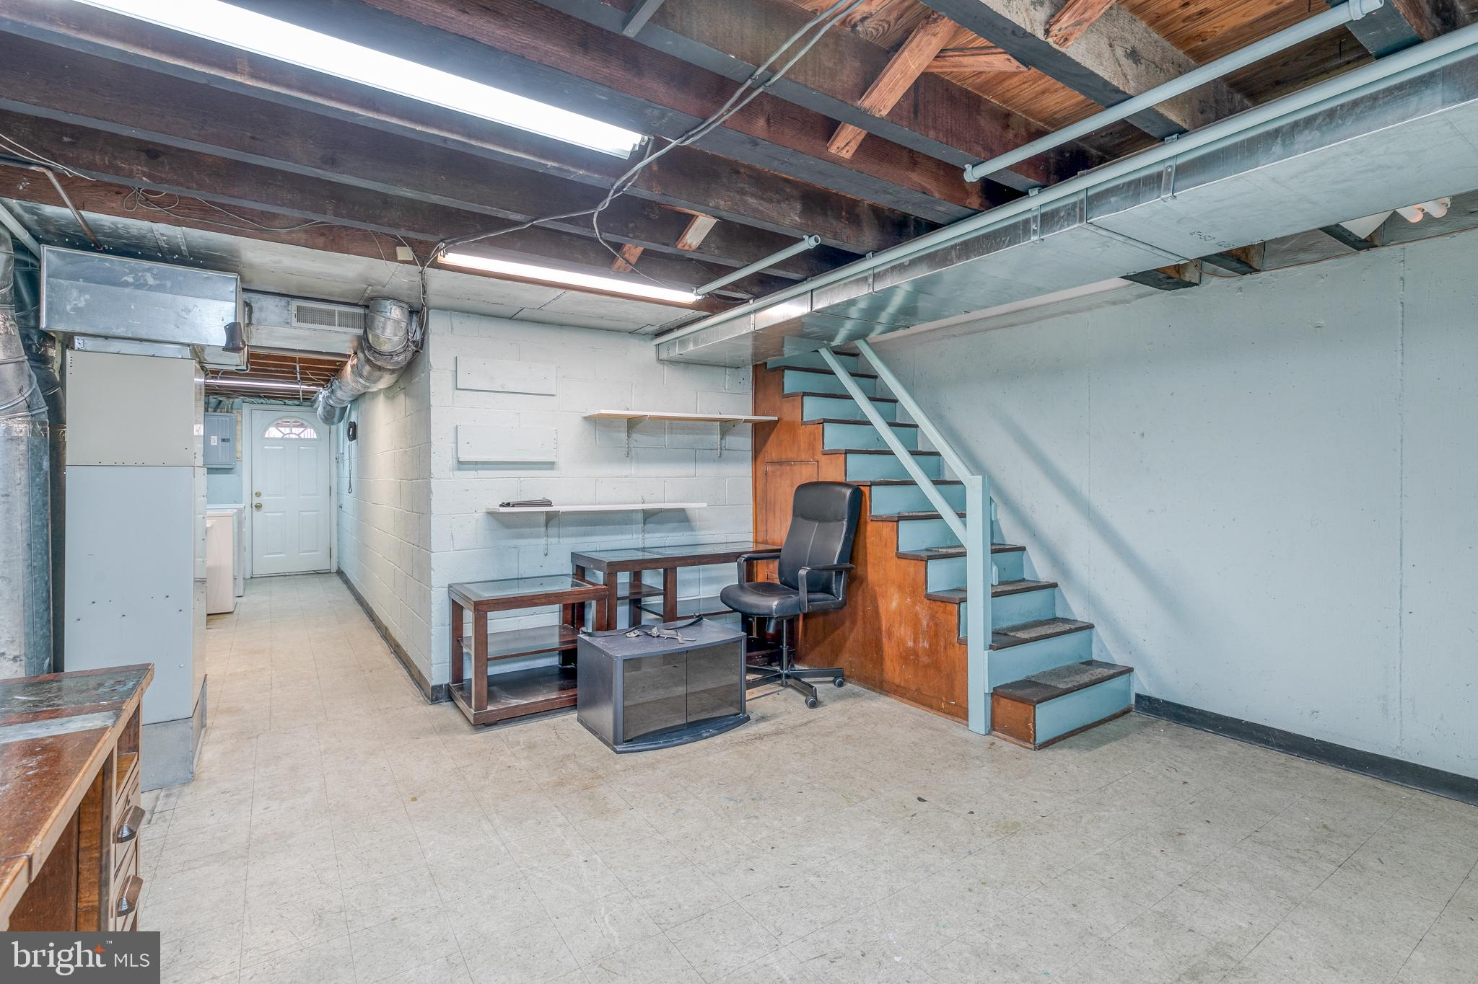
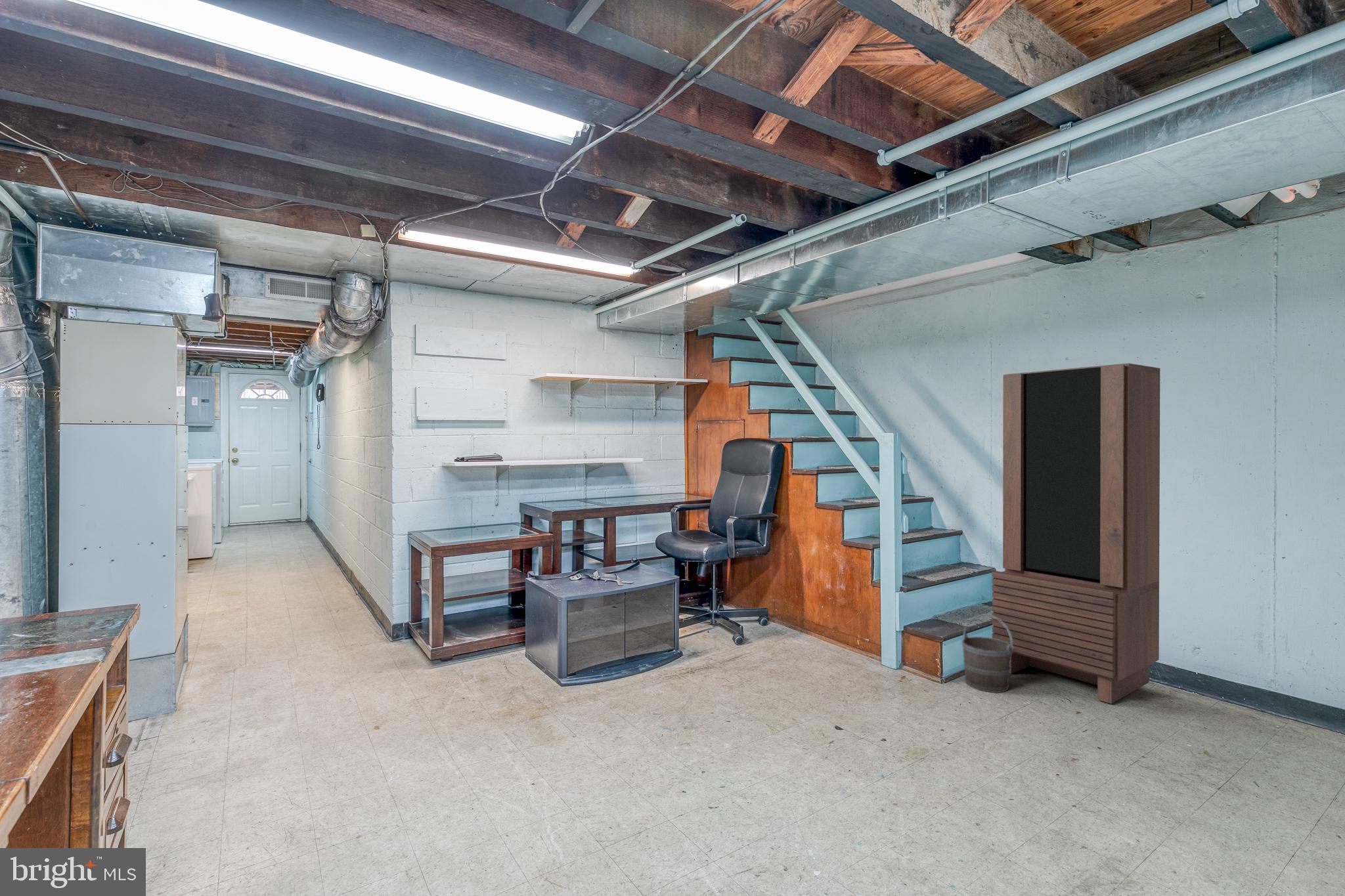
+ bookcase (1072, 524)
+ bucket (986, 650)
